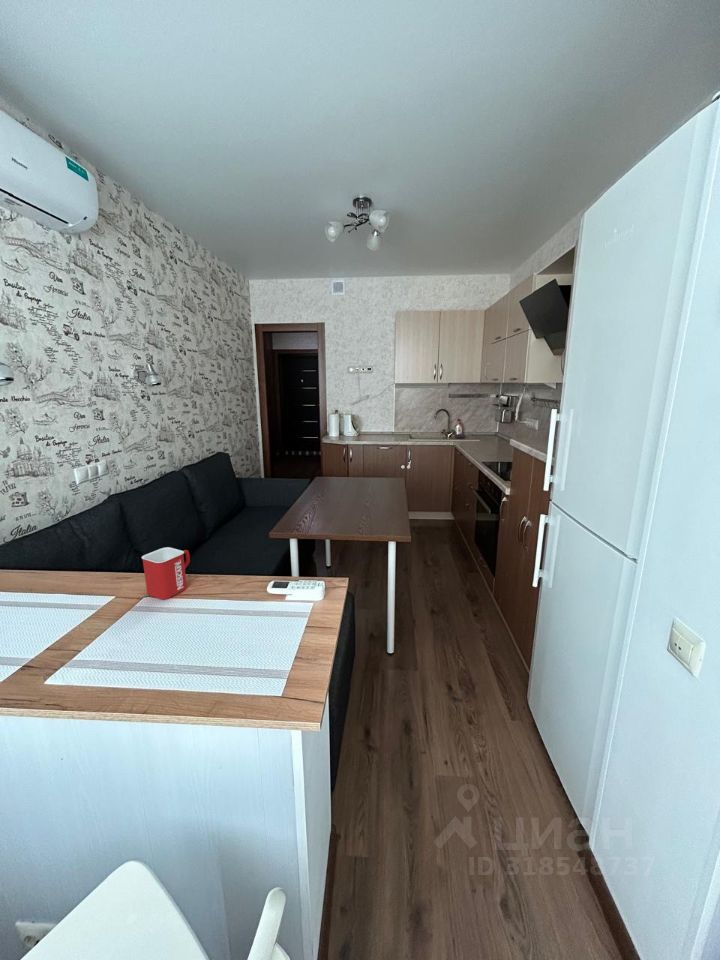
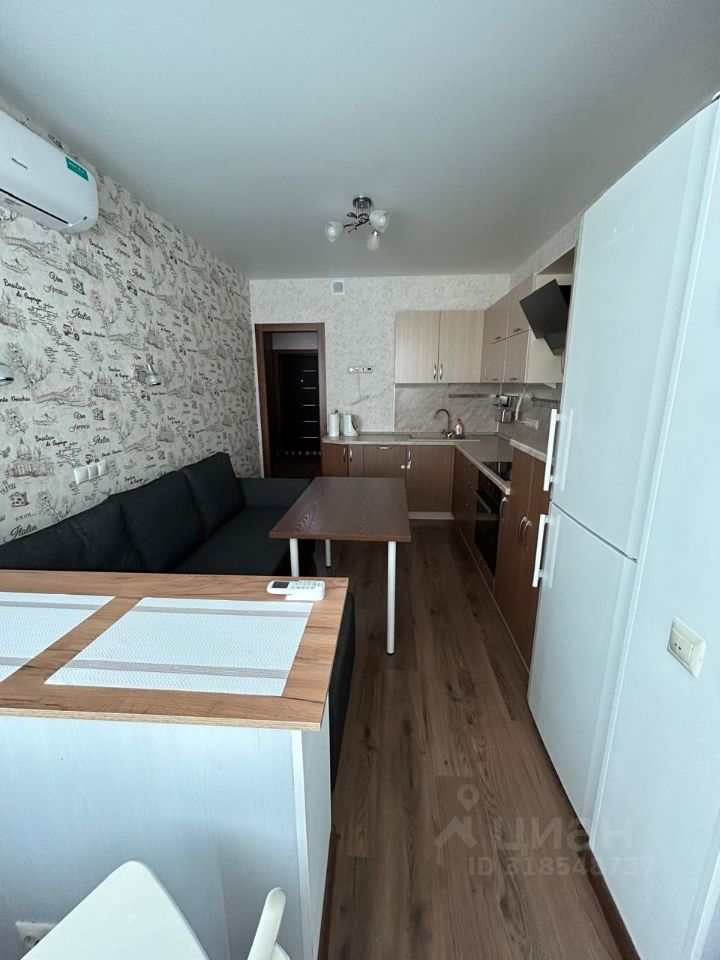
- mug (171, 570)
